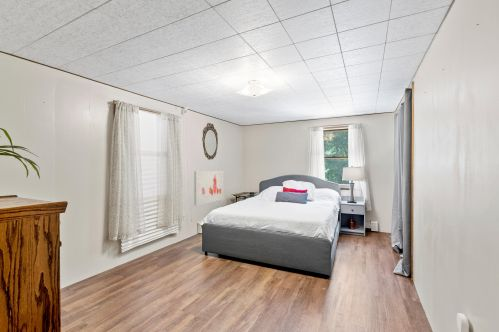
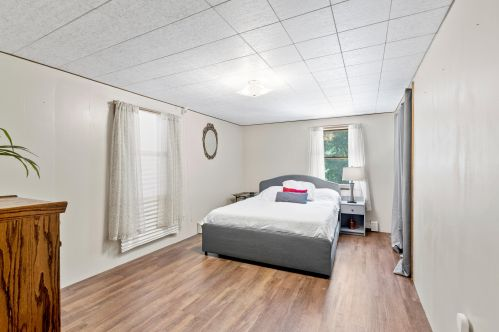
- wall art (210, 186)
